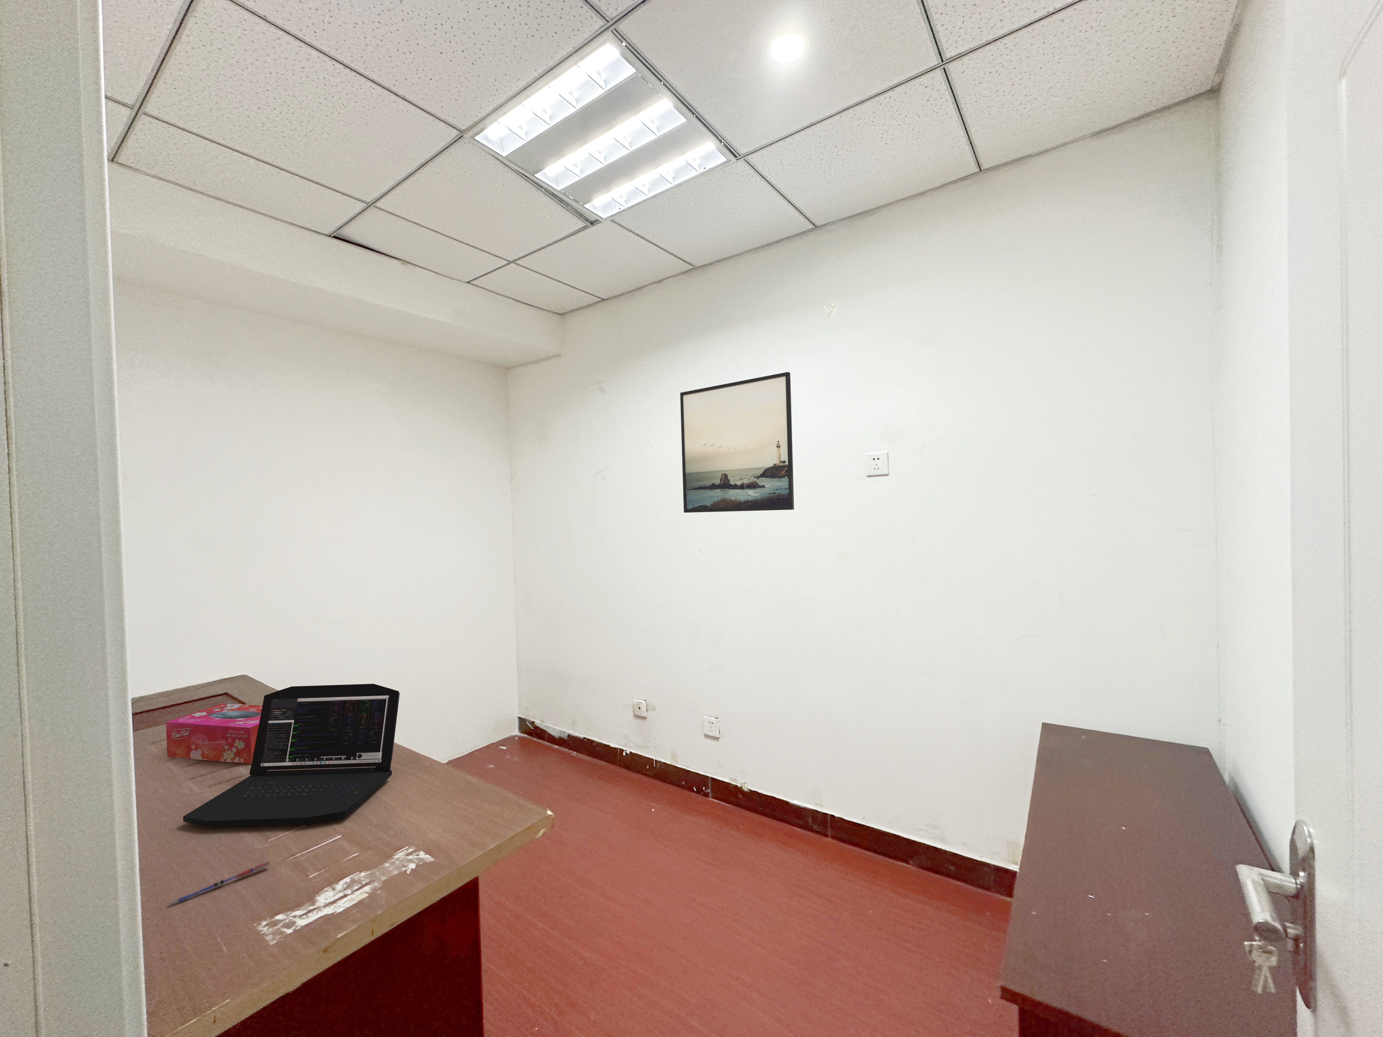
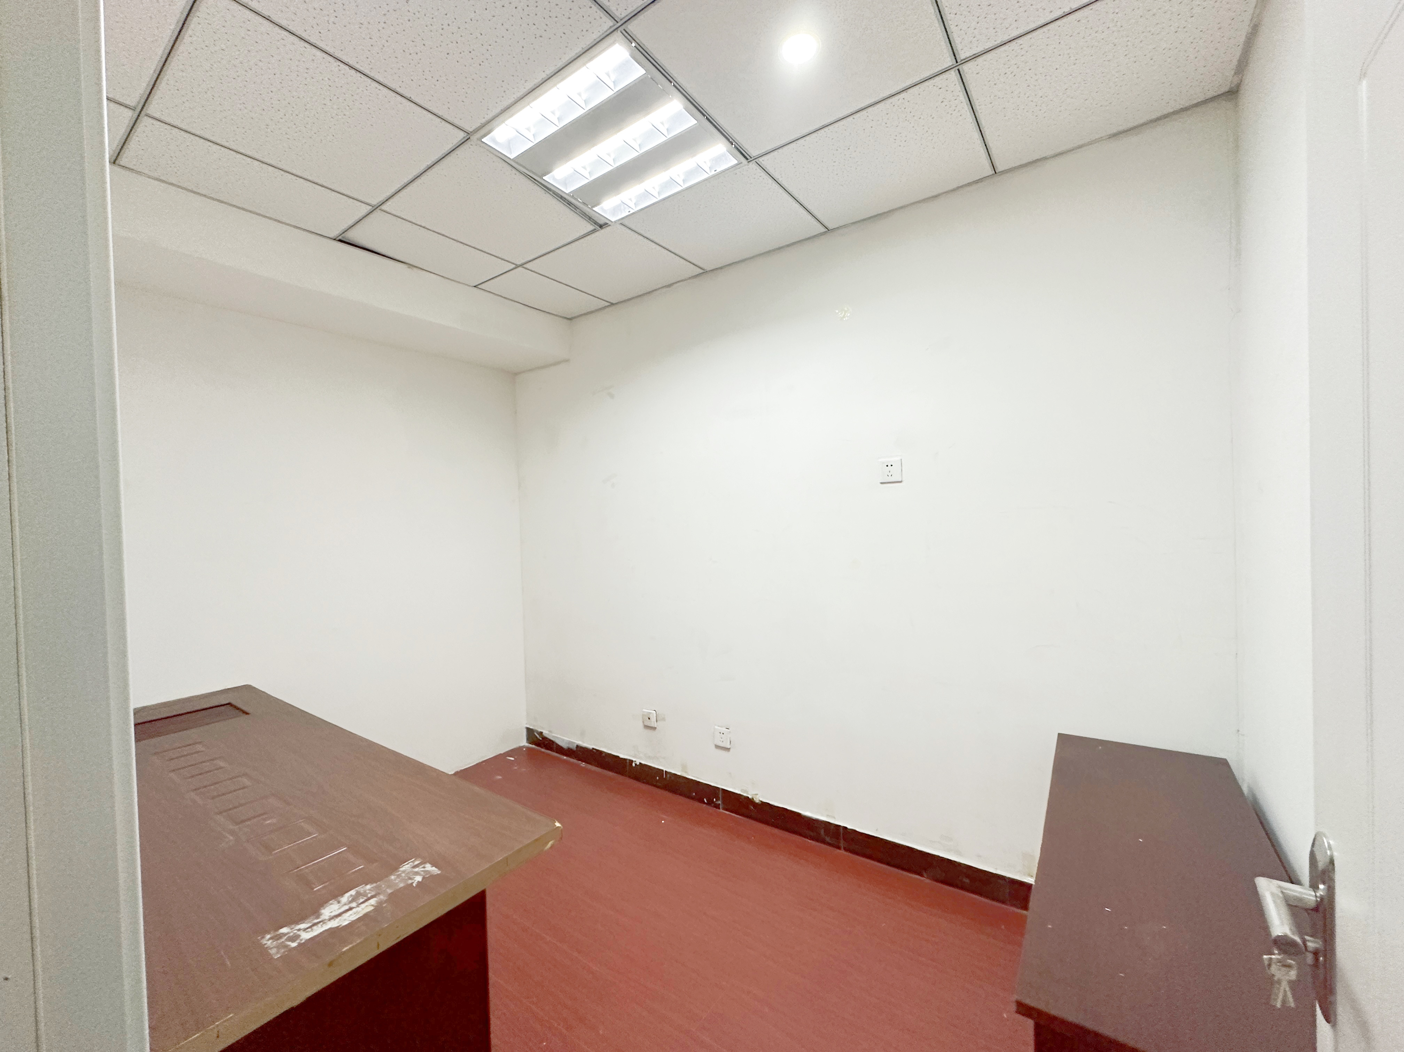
- tissue box (235, 732)
- laptop (299, 749)
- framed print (733, 448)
- pen (221, 882)
